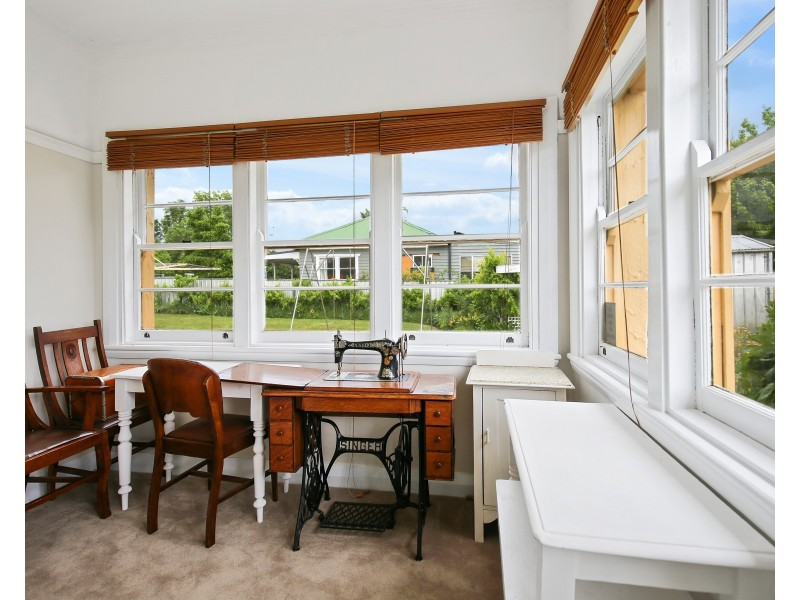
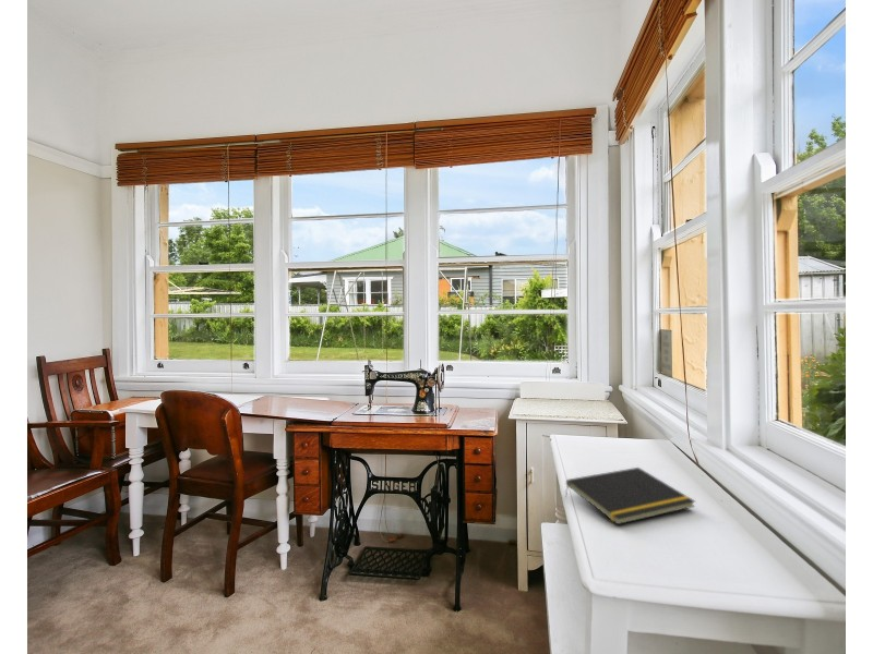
+ notepad (629, 493)
